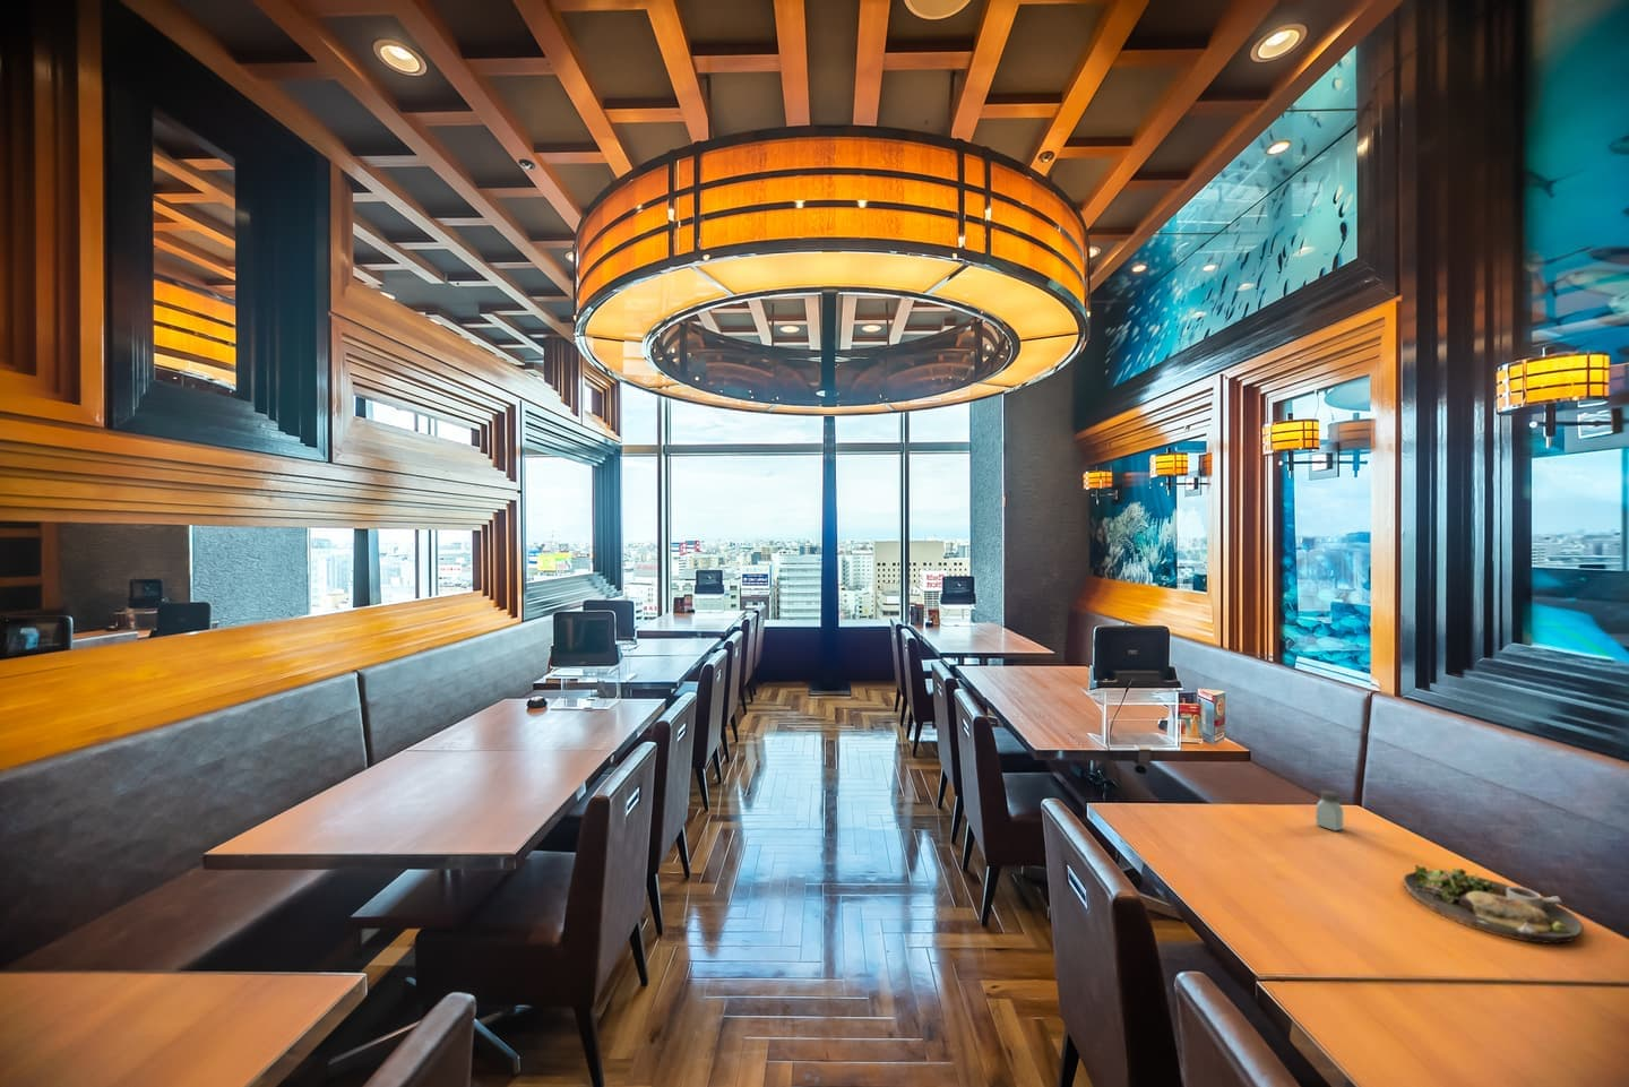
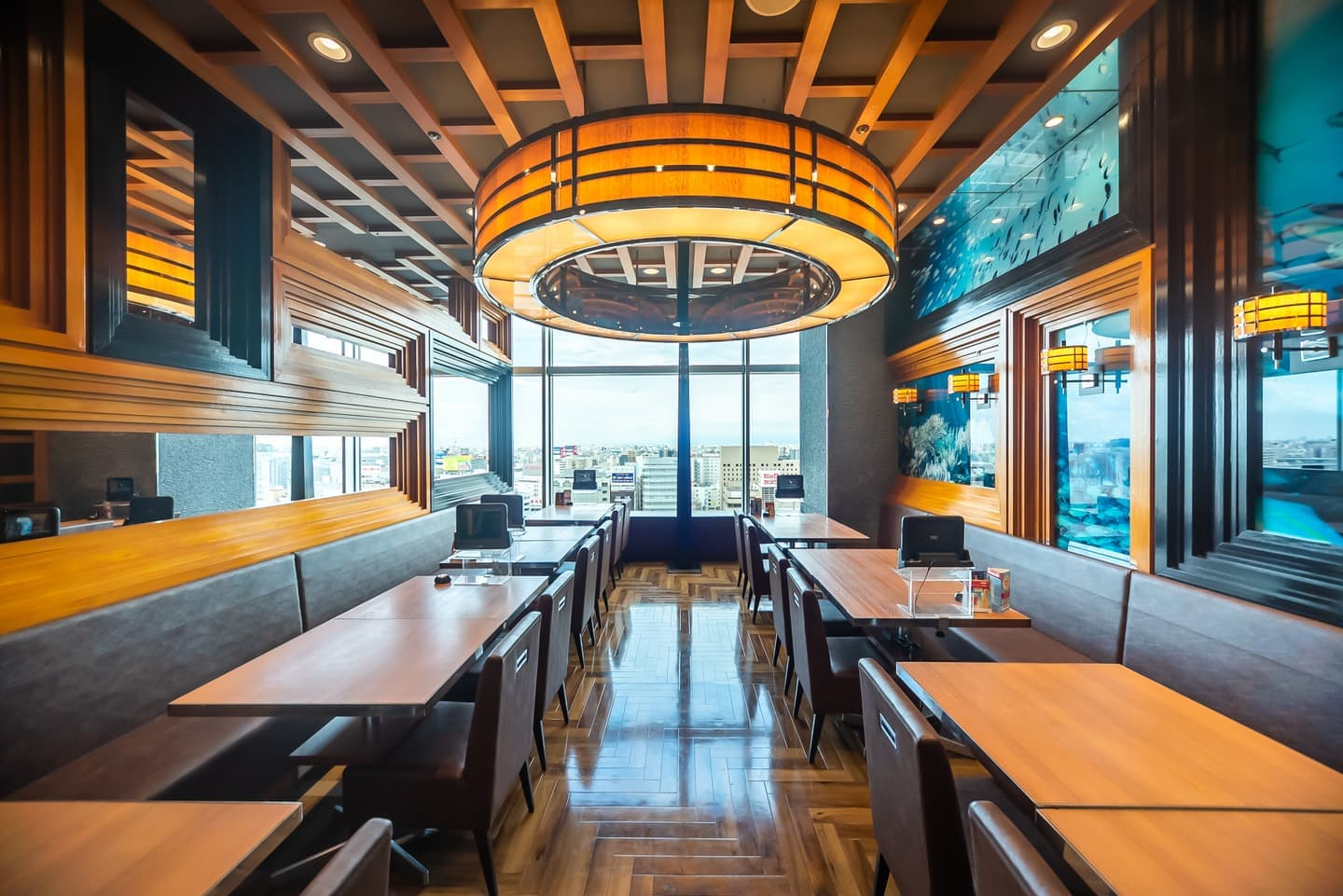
- dinner plate (1486, 893)
- saltshaker (1329, 809)
